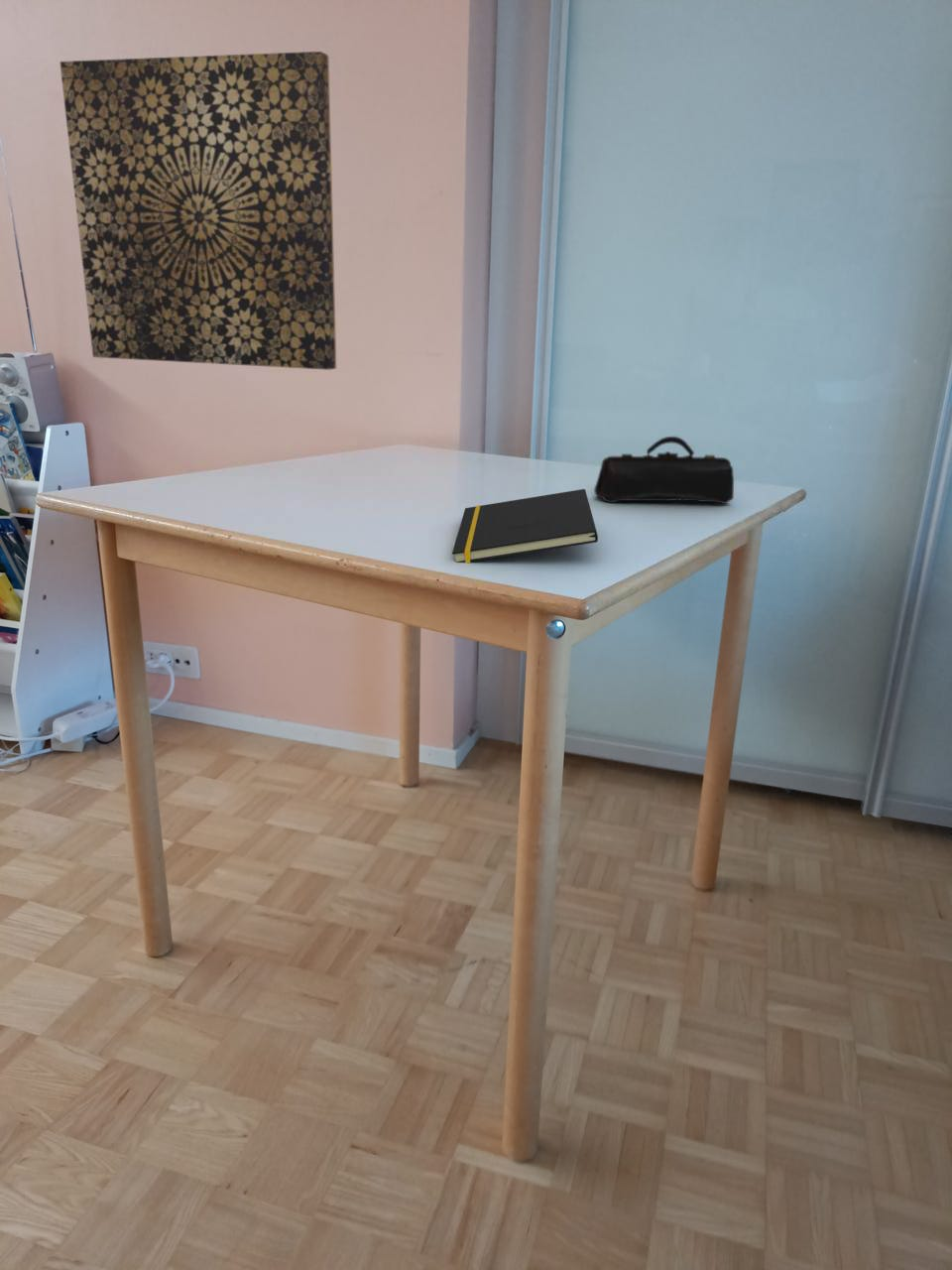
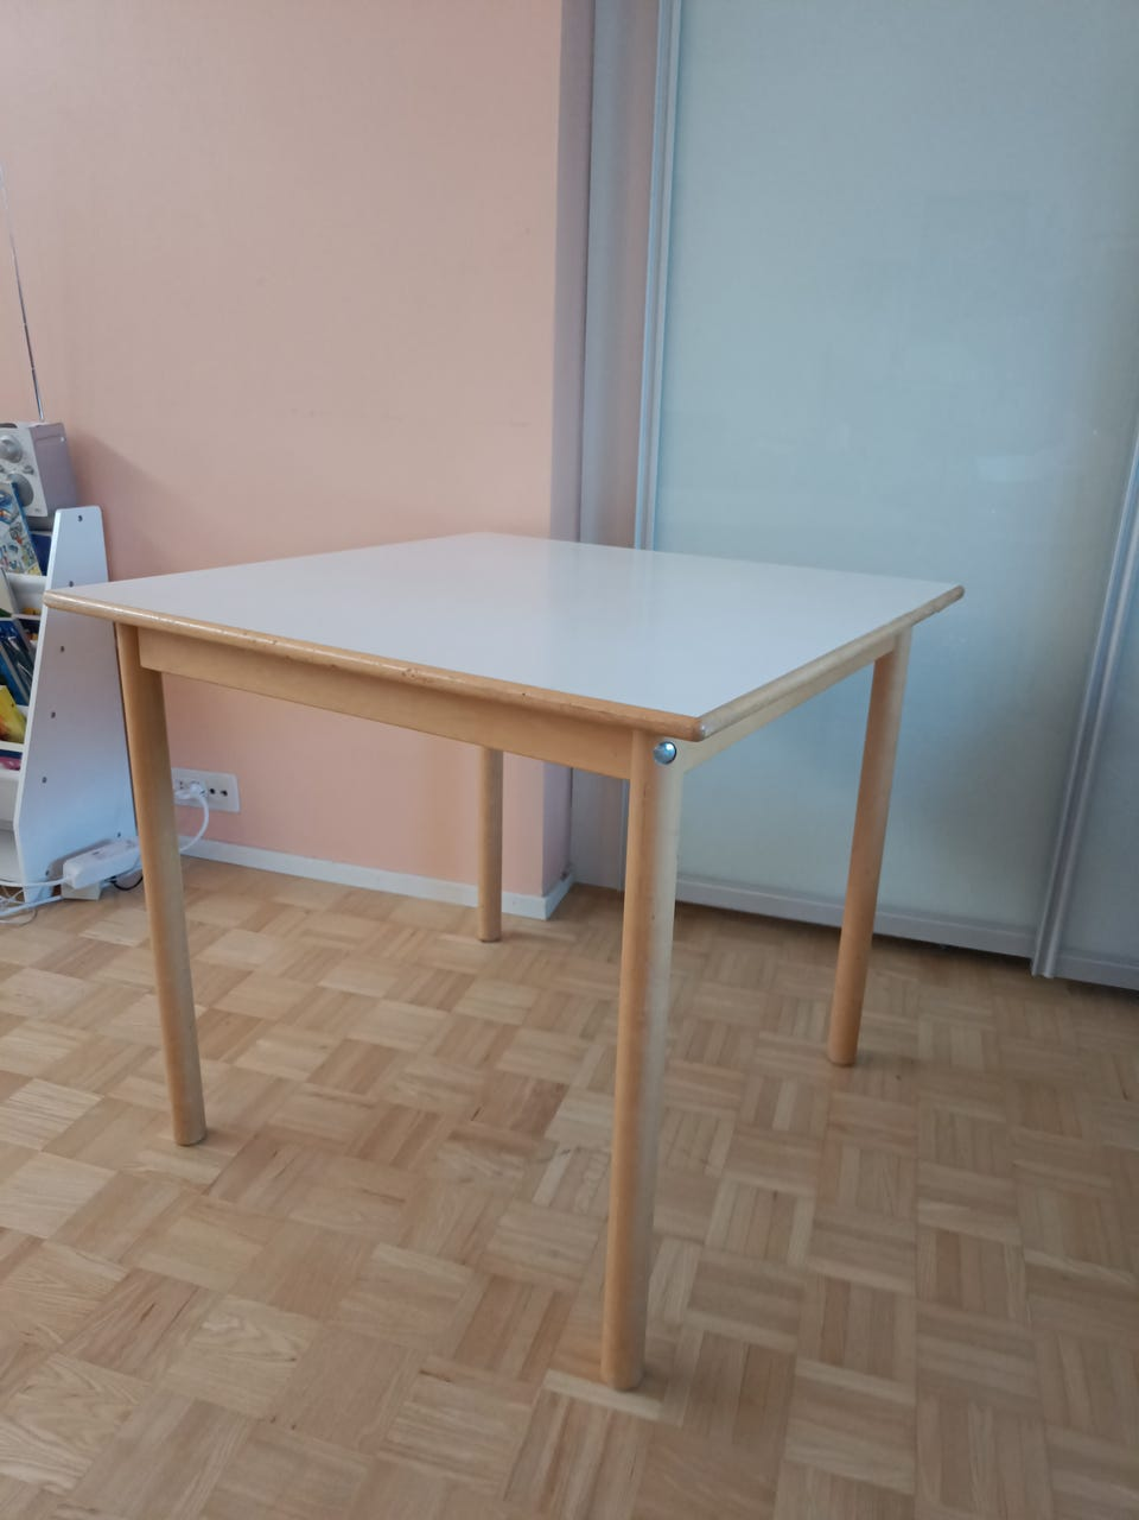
- pencil case (665, 468)
- wall art (201, 218)
- notepad (525, 523)
